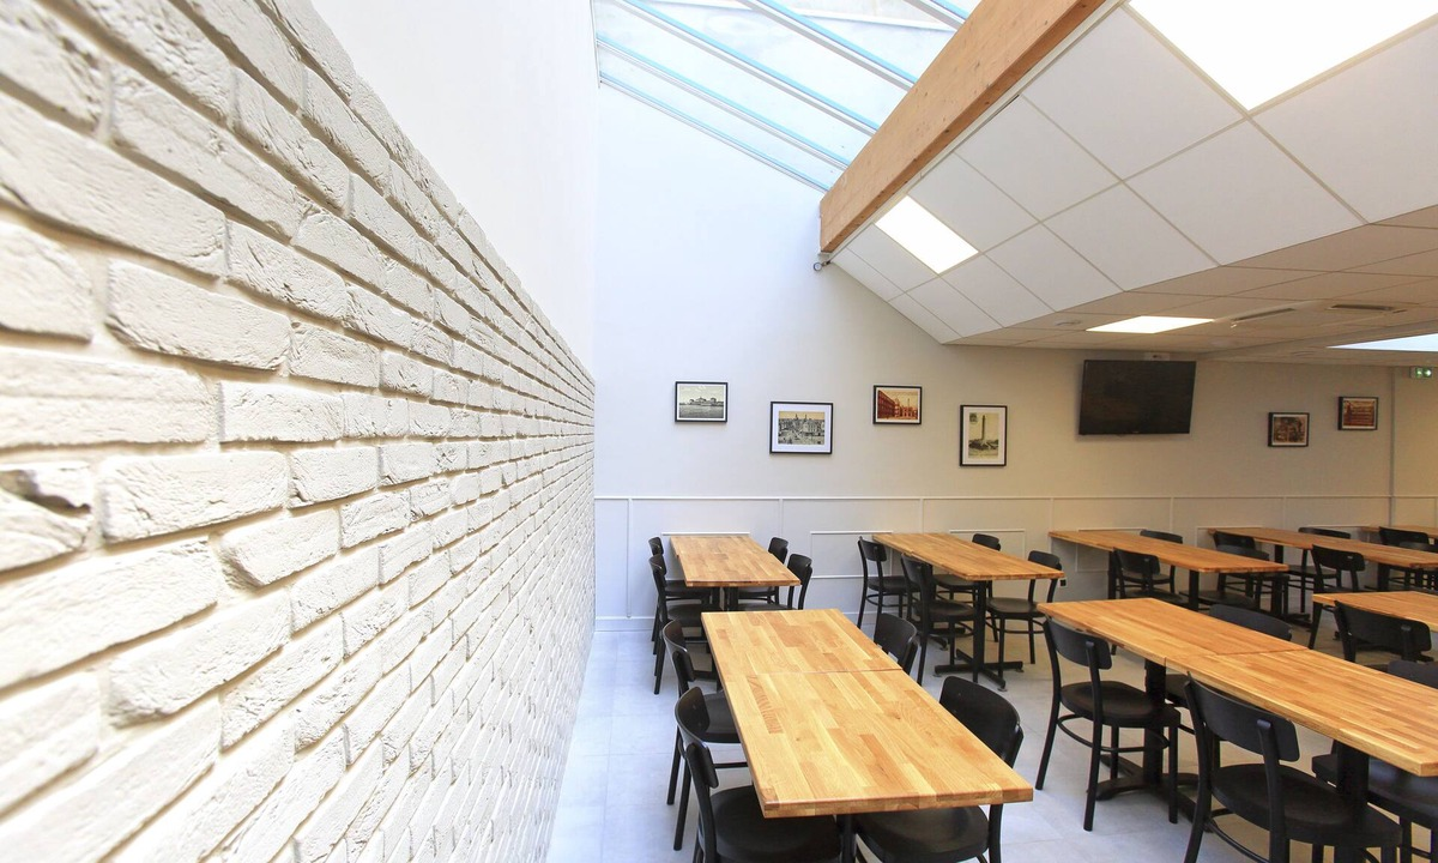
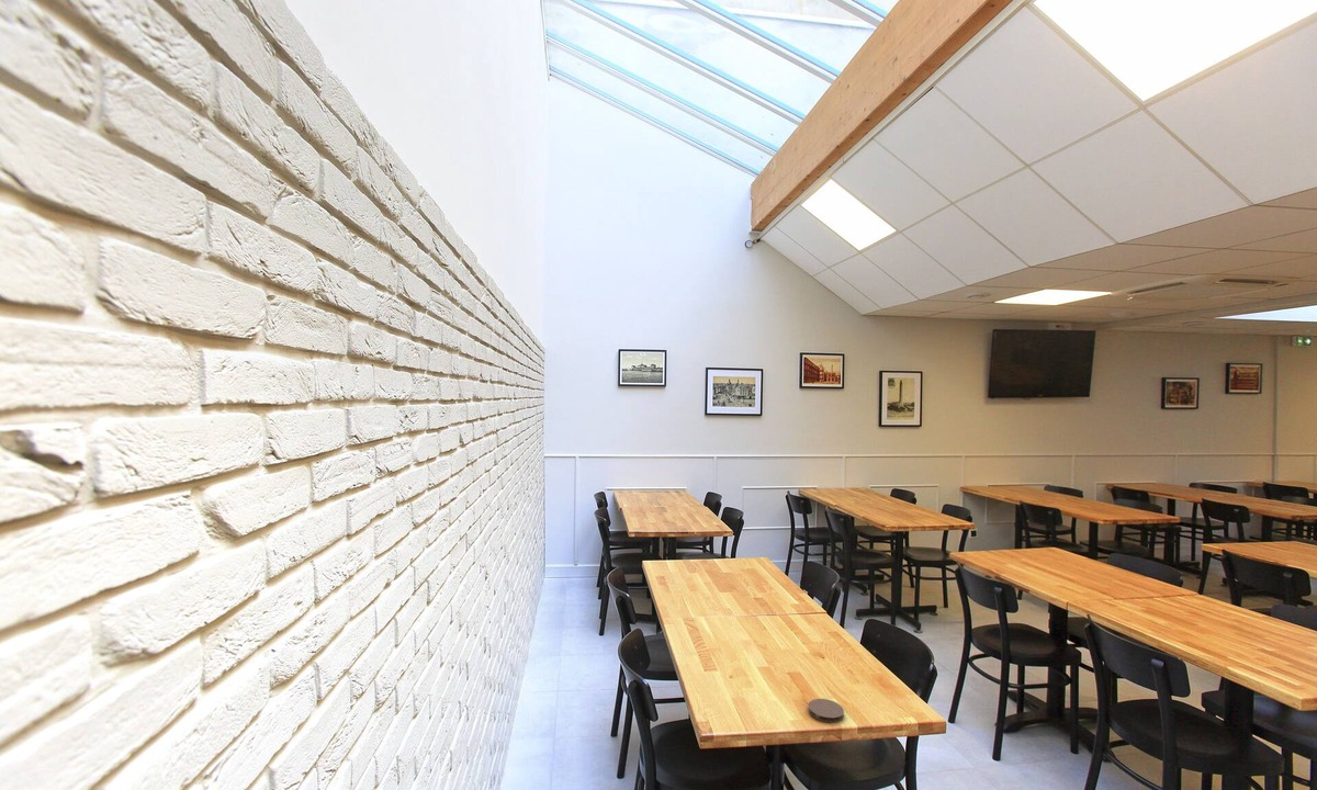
+ coaster (825, 710)
